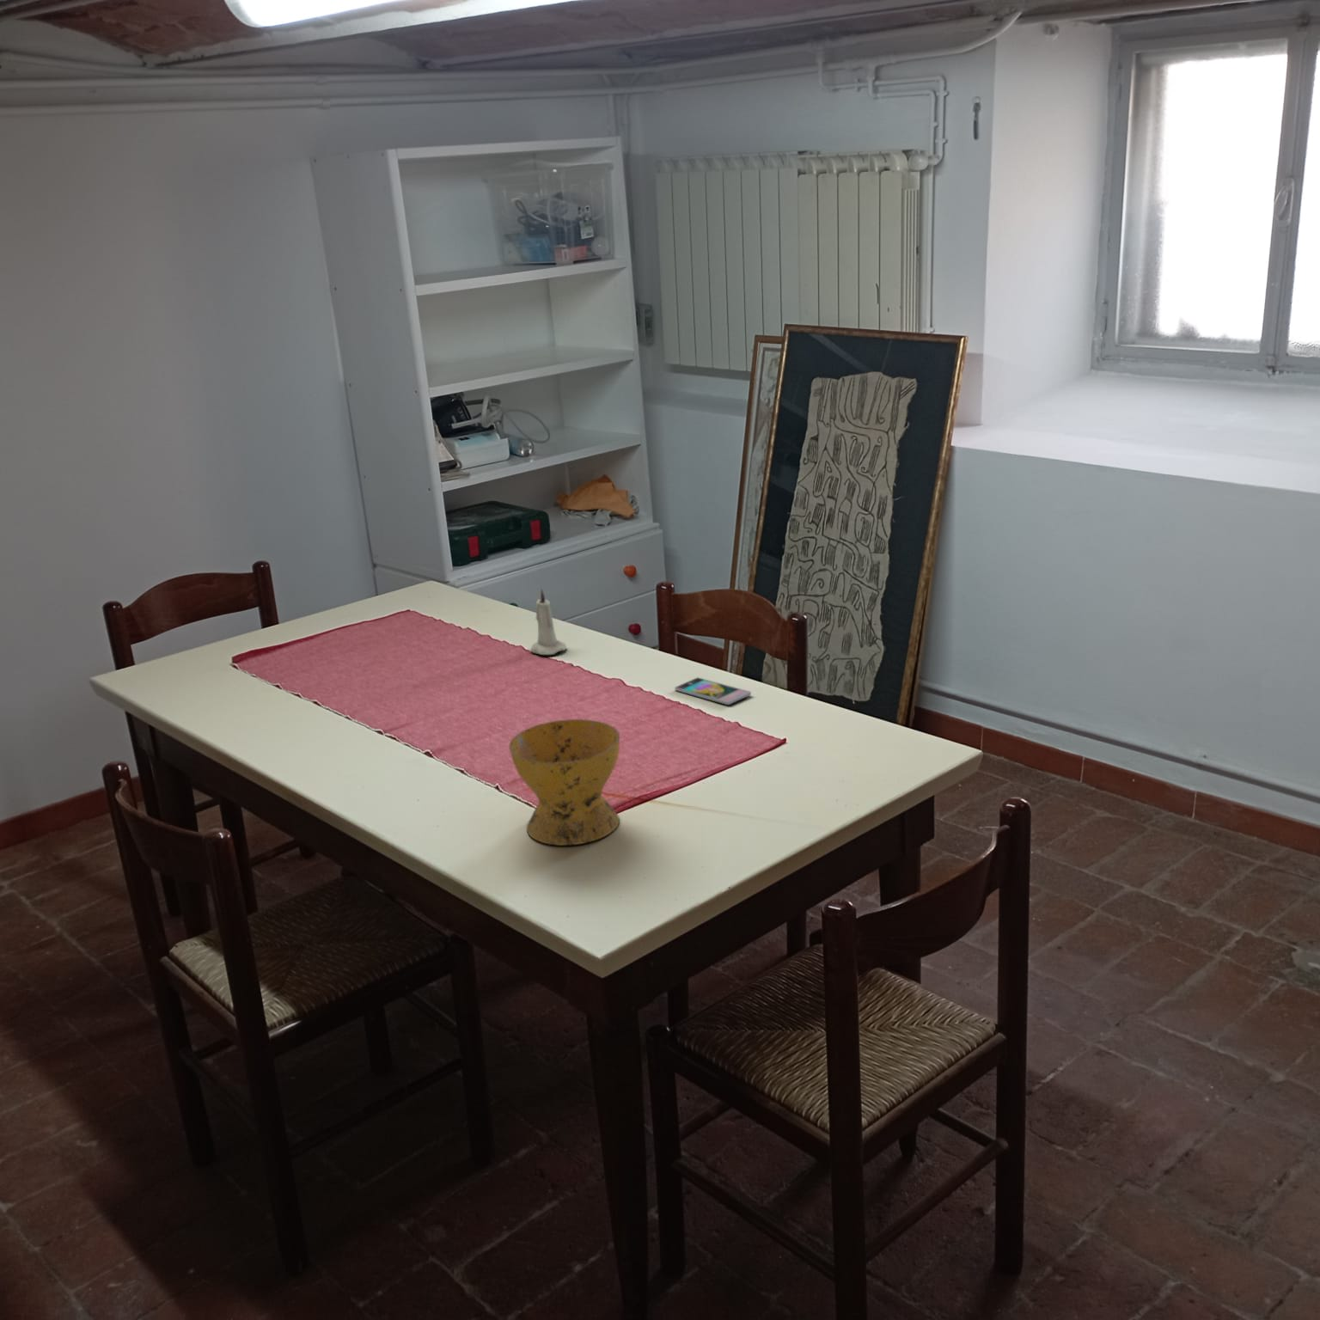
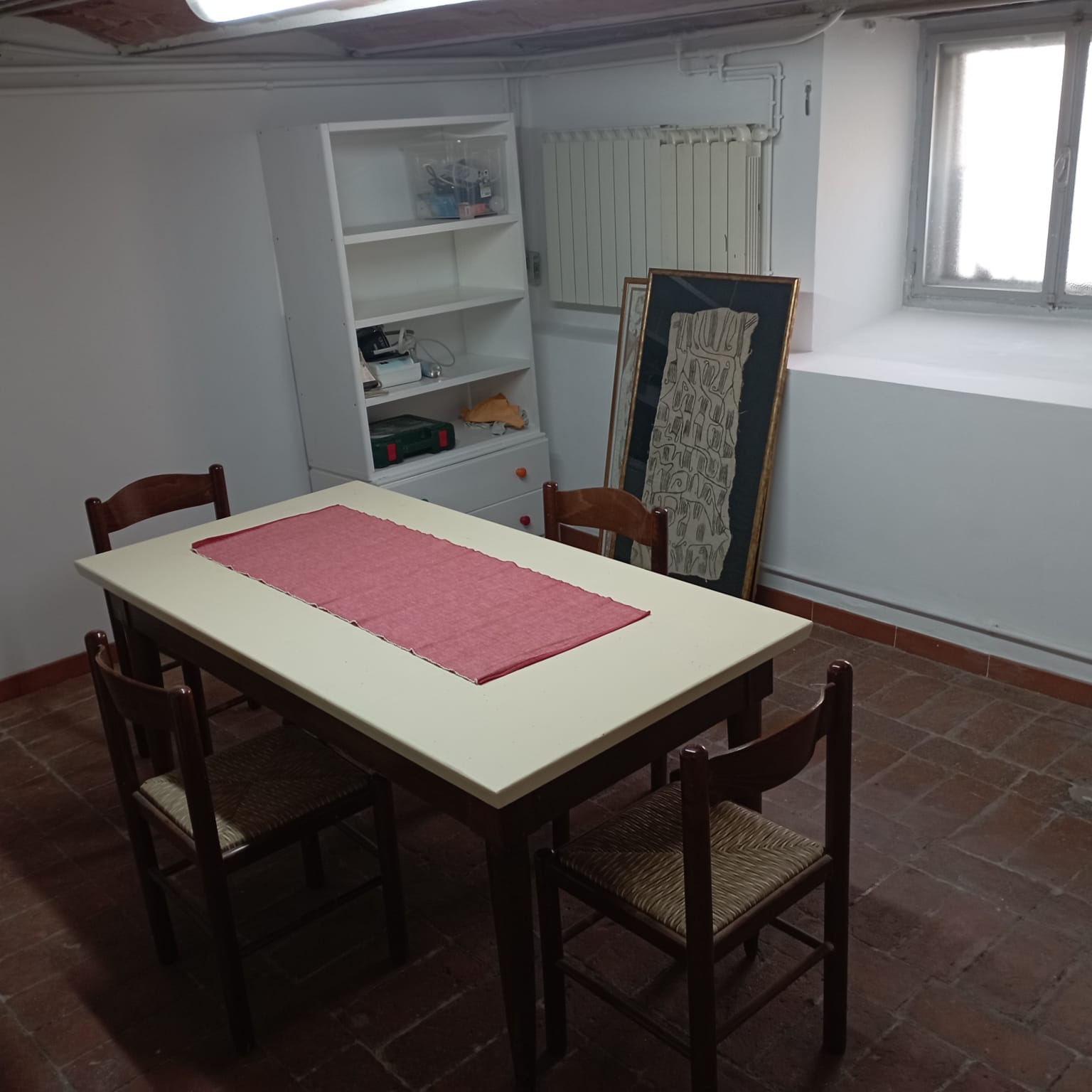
- candle (543, 619)
- bowl (568, 782)
- smartphone (712, 690)
